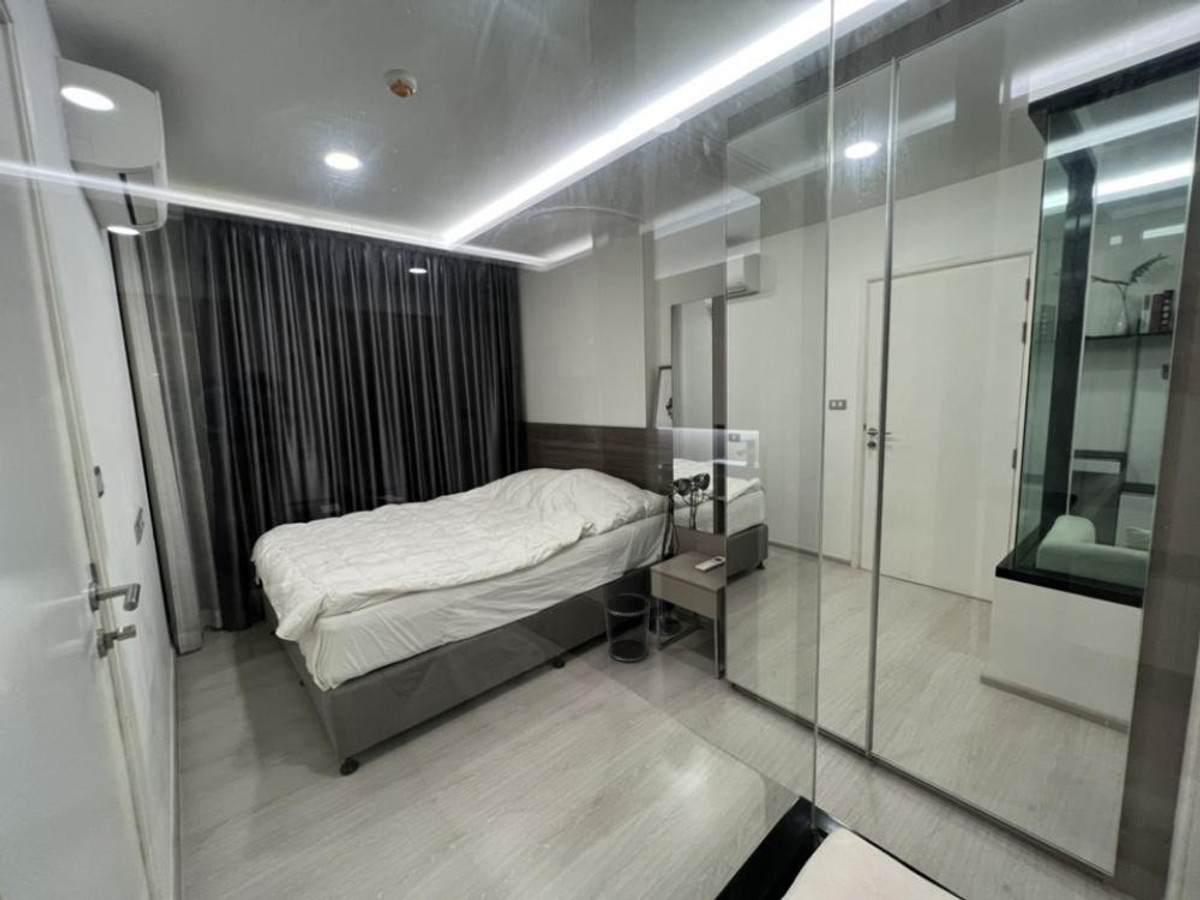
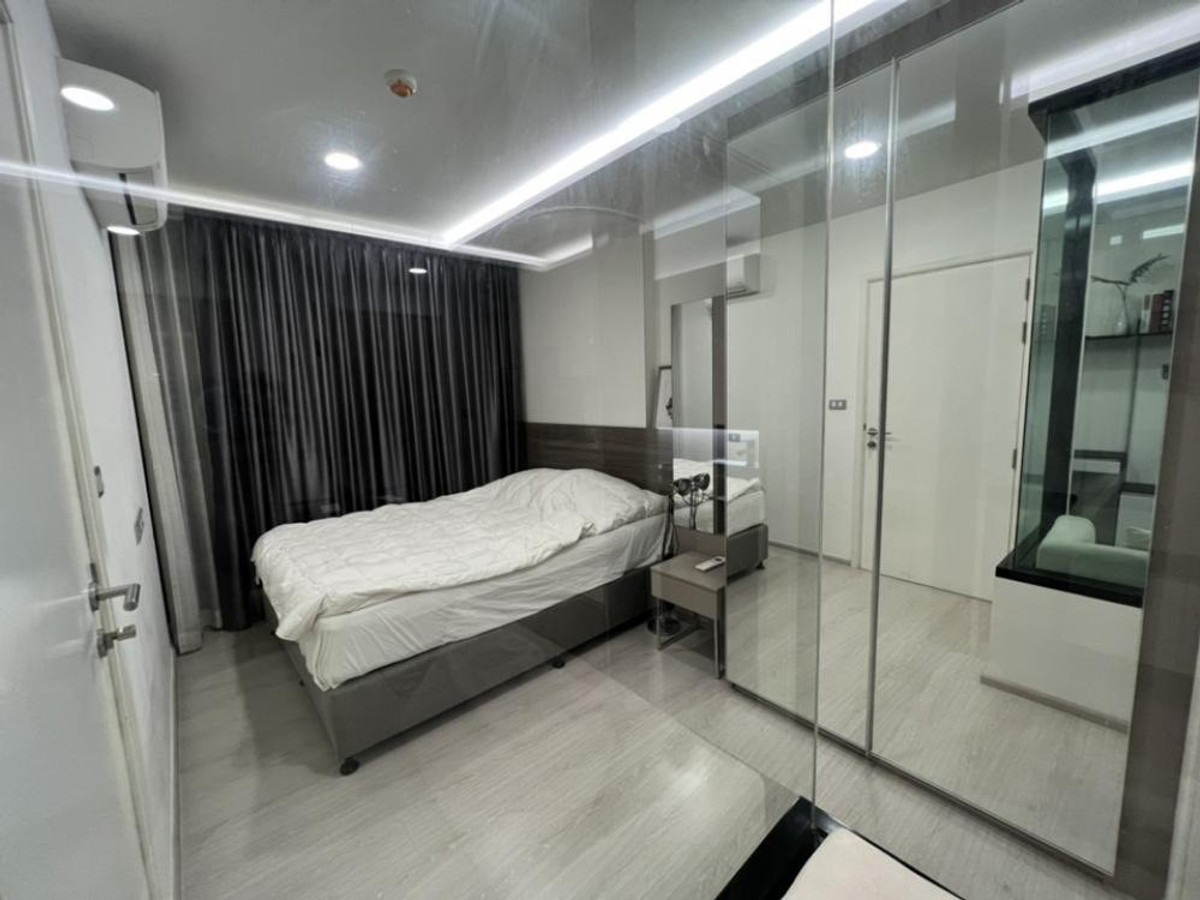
- waste bin (627, 627)
